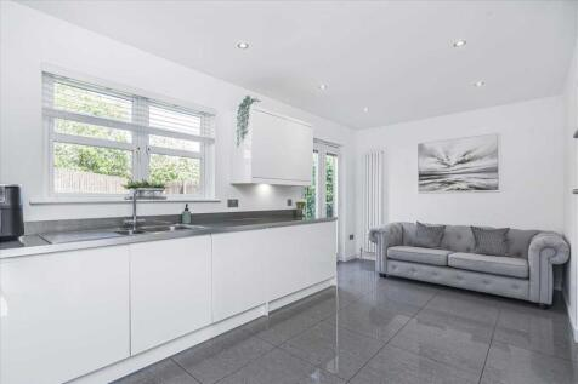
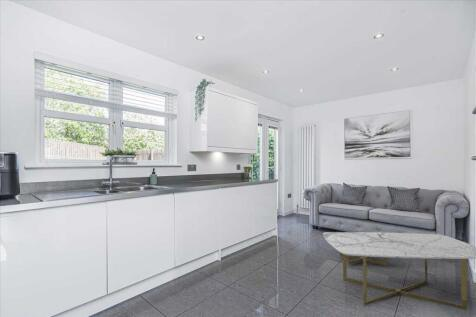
+ coffee table (380, 255)
